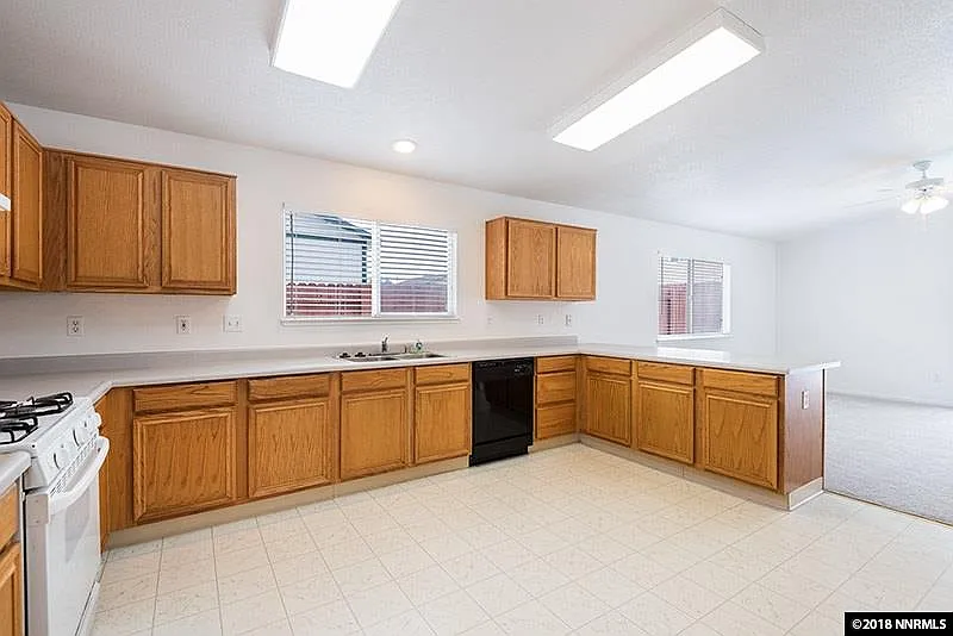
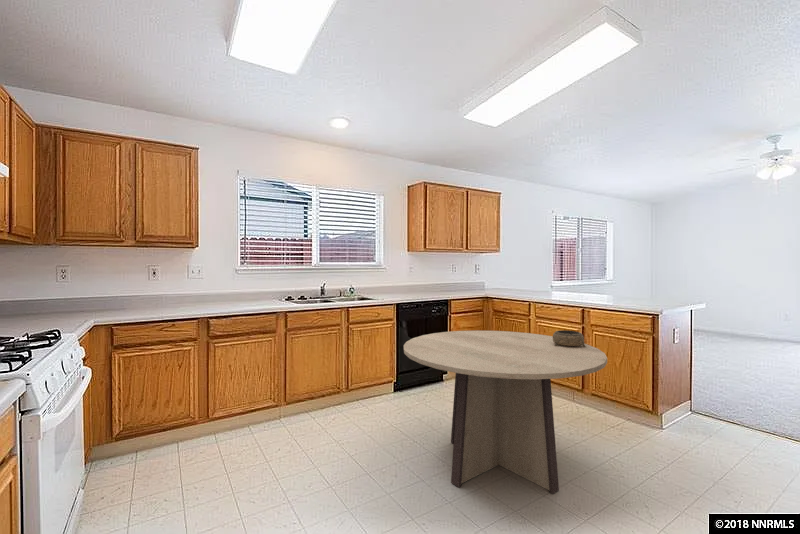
+ decorative bowl (567, 338)
+ dining table (498, 405)
